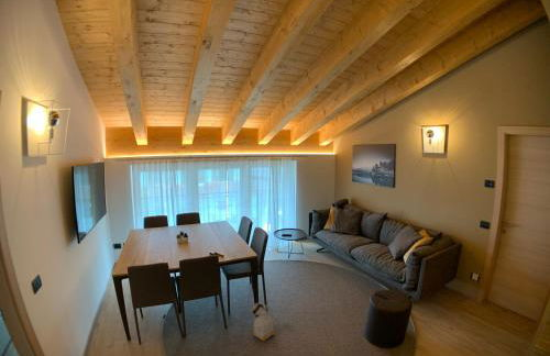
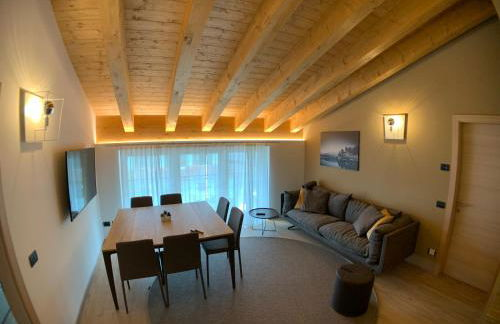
- bag (263, 318)
